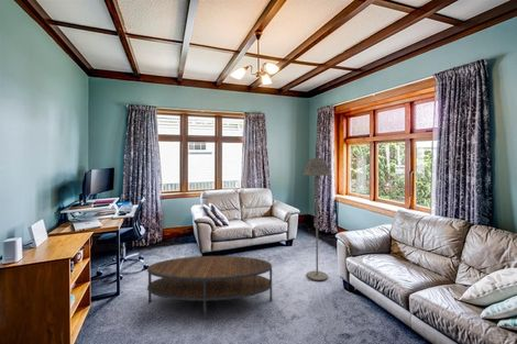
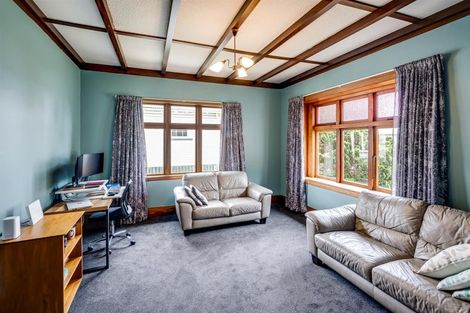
- coffee table (210, 282)
- floor lamp (317, 217)
